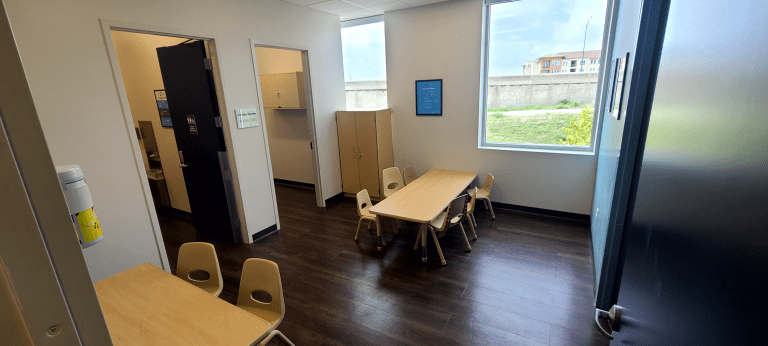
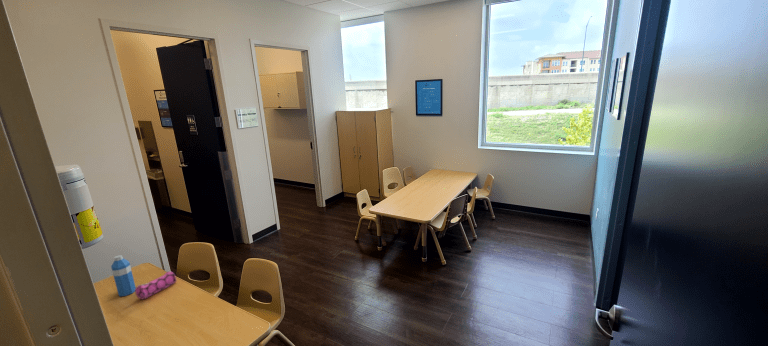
+ pencil case (156, 284)
+ water bottle (122, 274)
